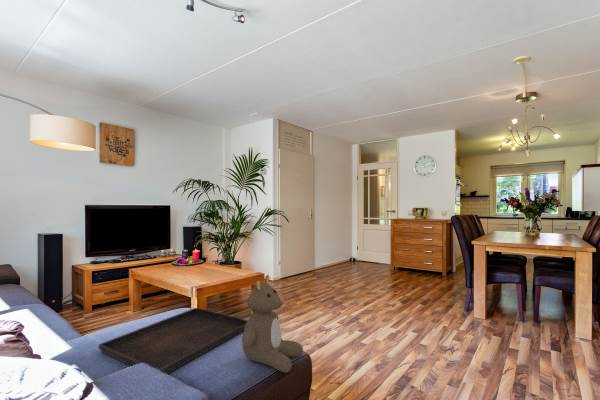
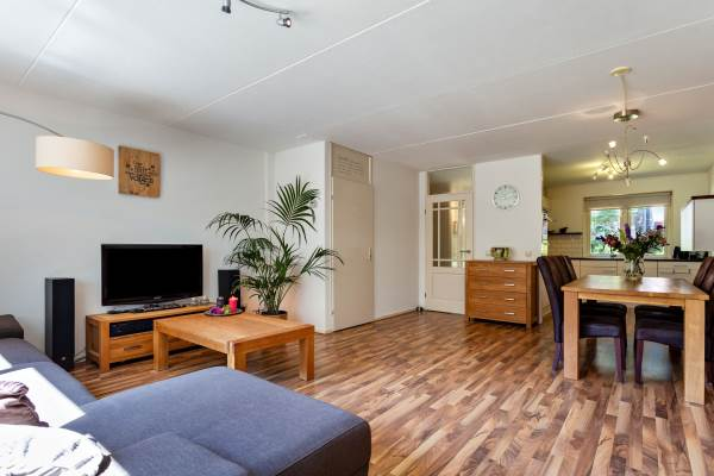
- teddy bear (272, 319)
- serving tray (181, 335)
